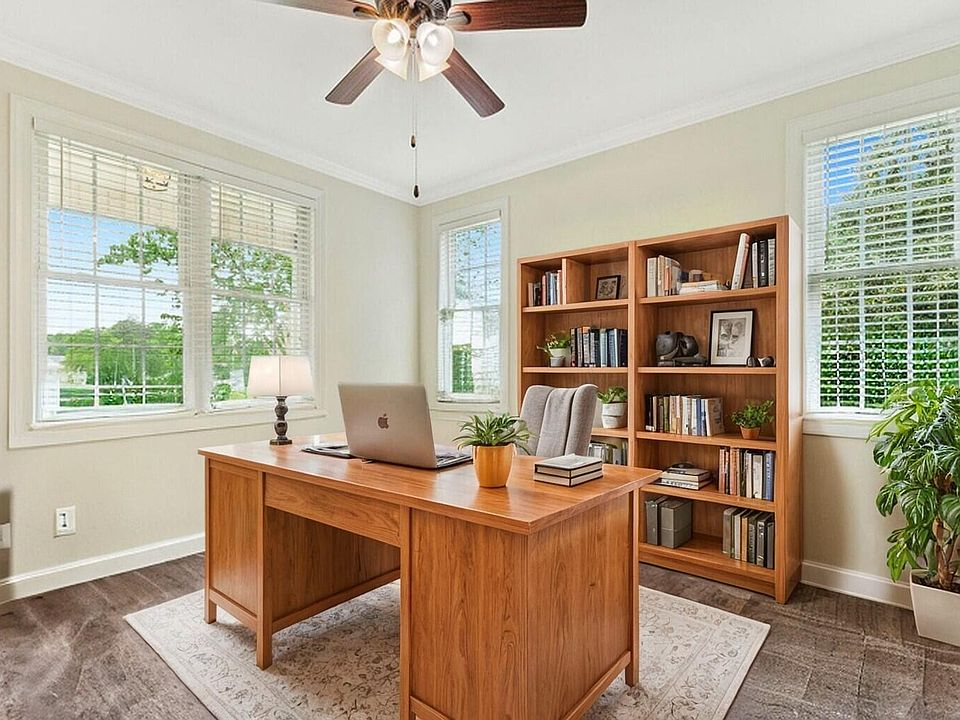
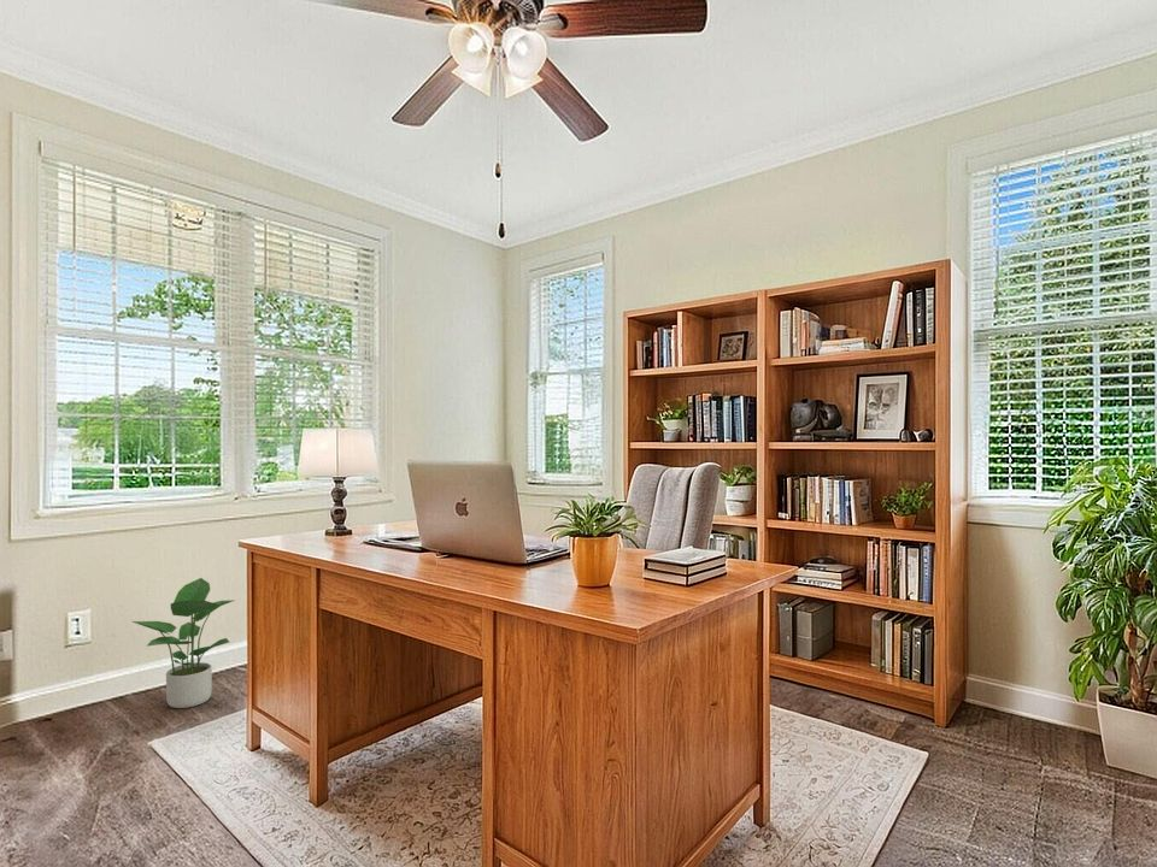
+ potted plant (182, 643)
